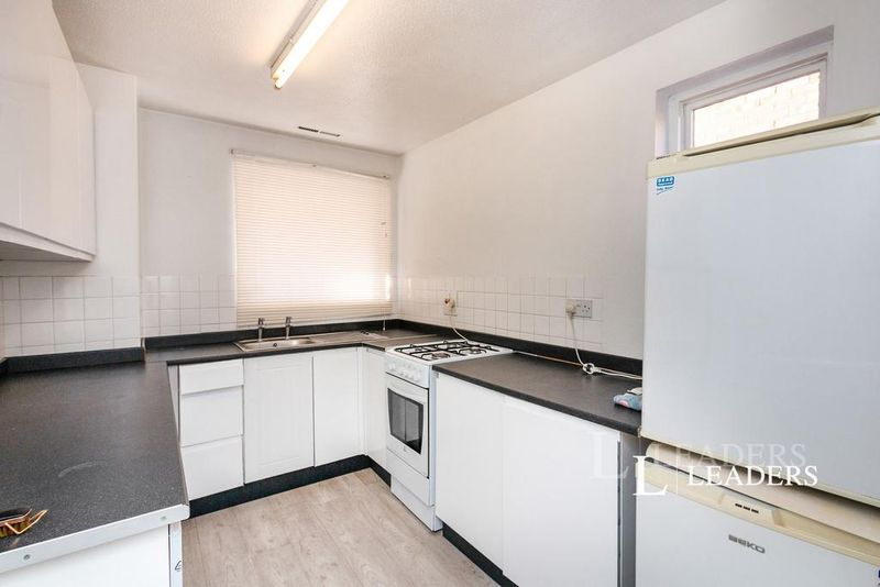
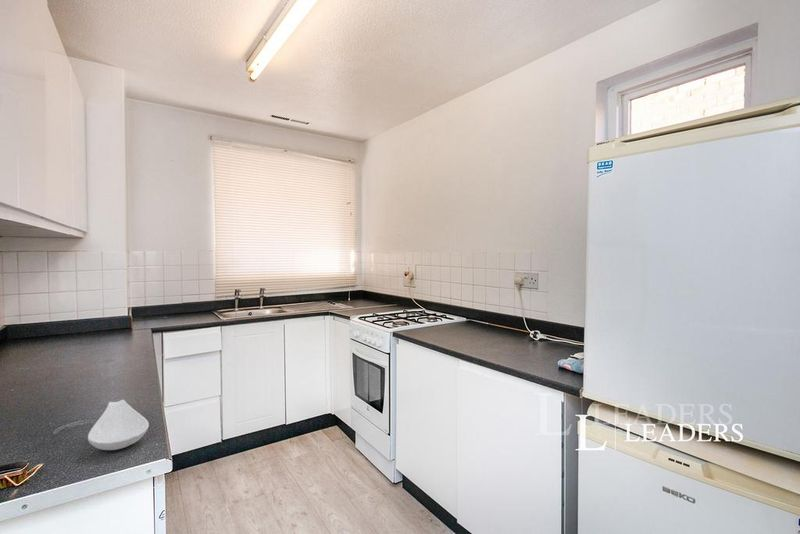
+ spoon rest (117, 422)
